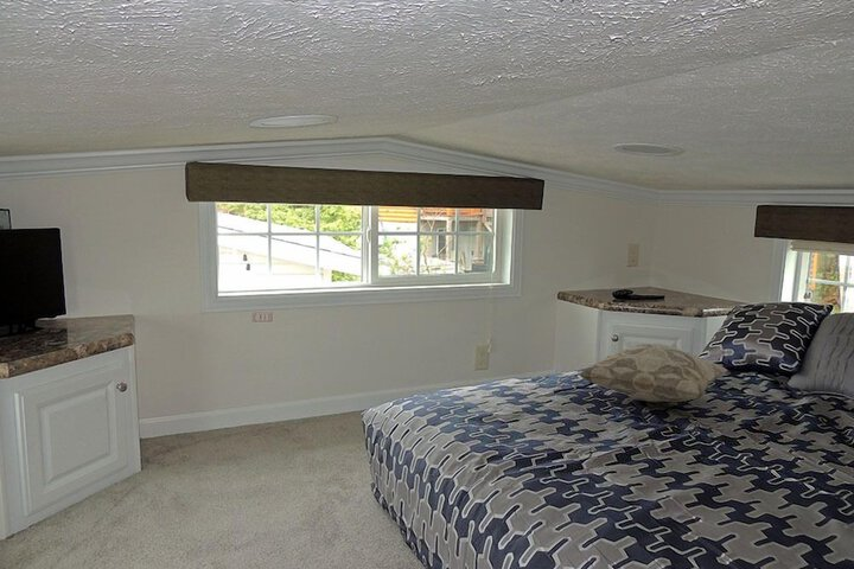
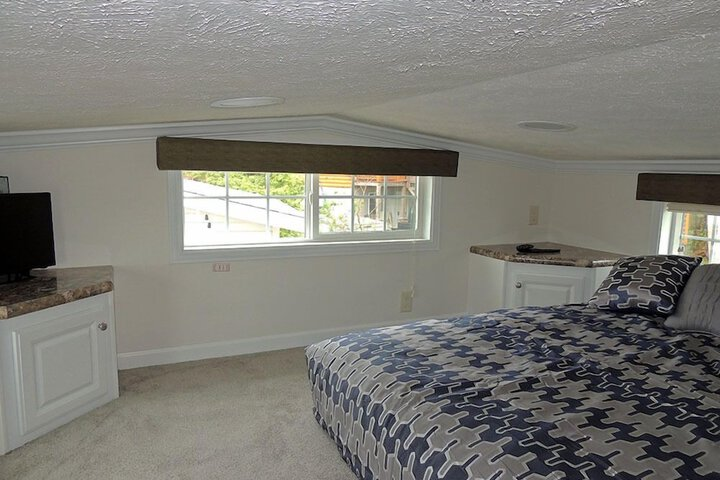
- decorative pillow (654, 372)
